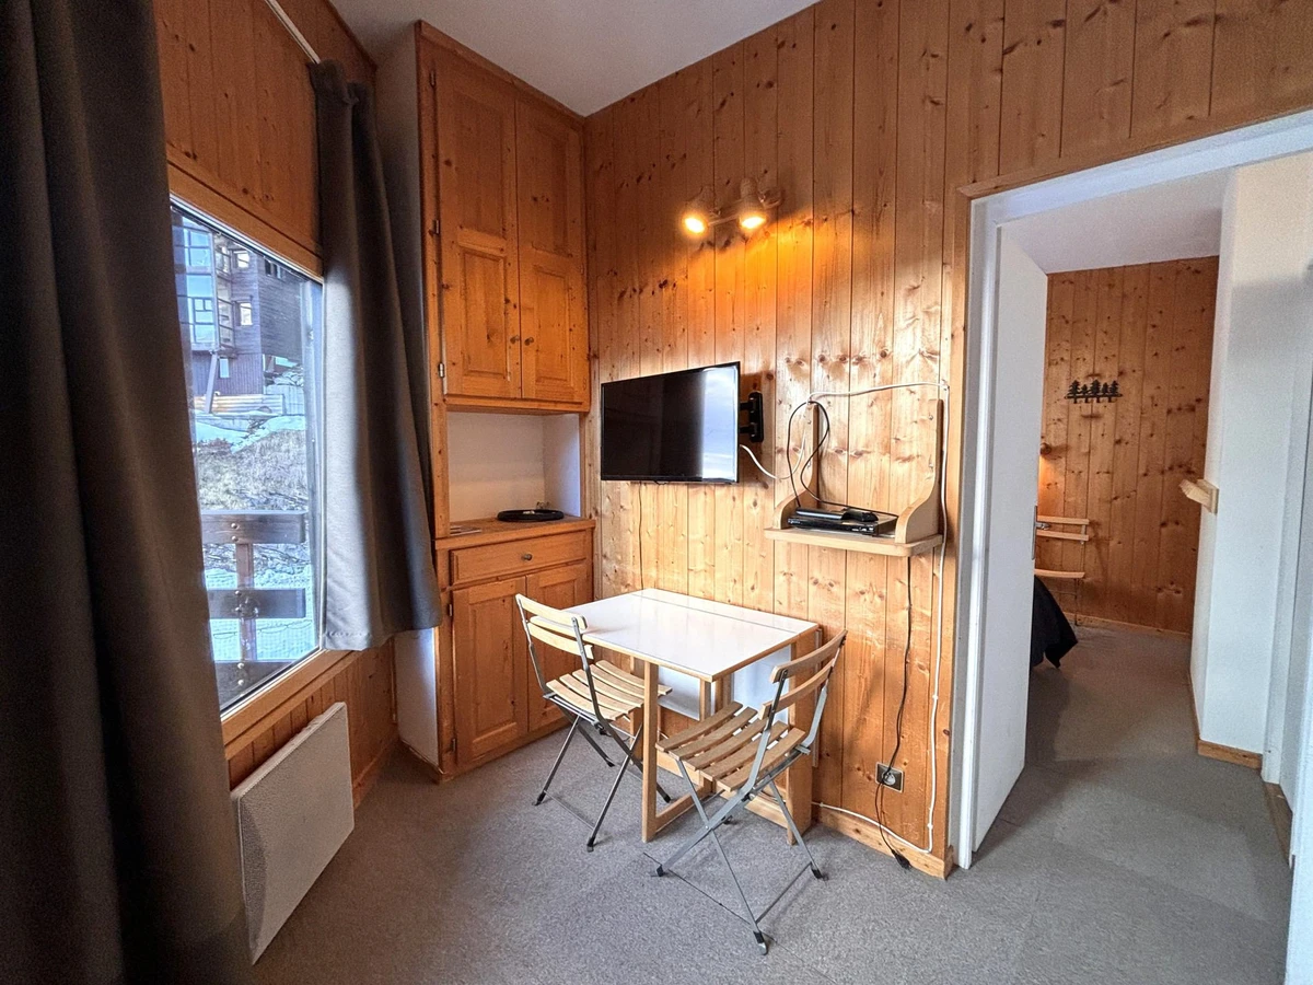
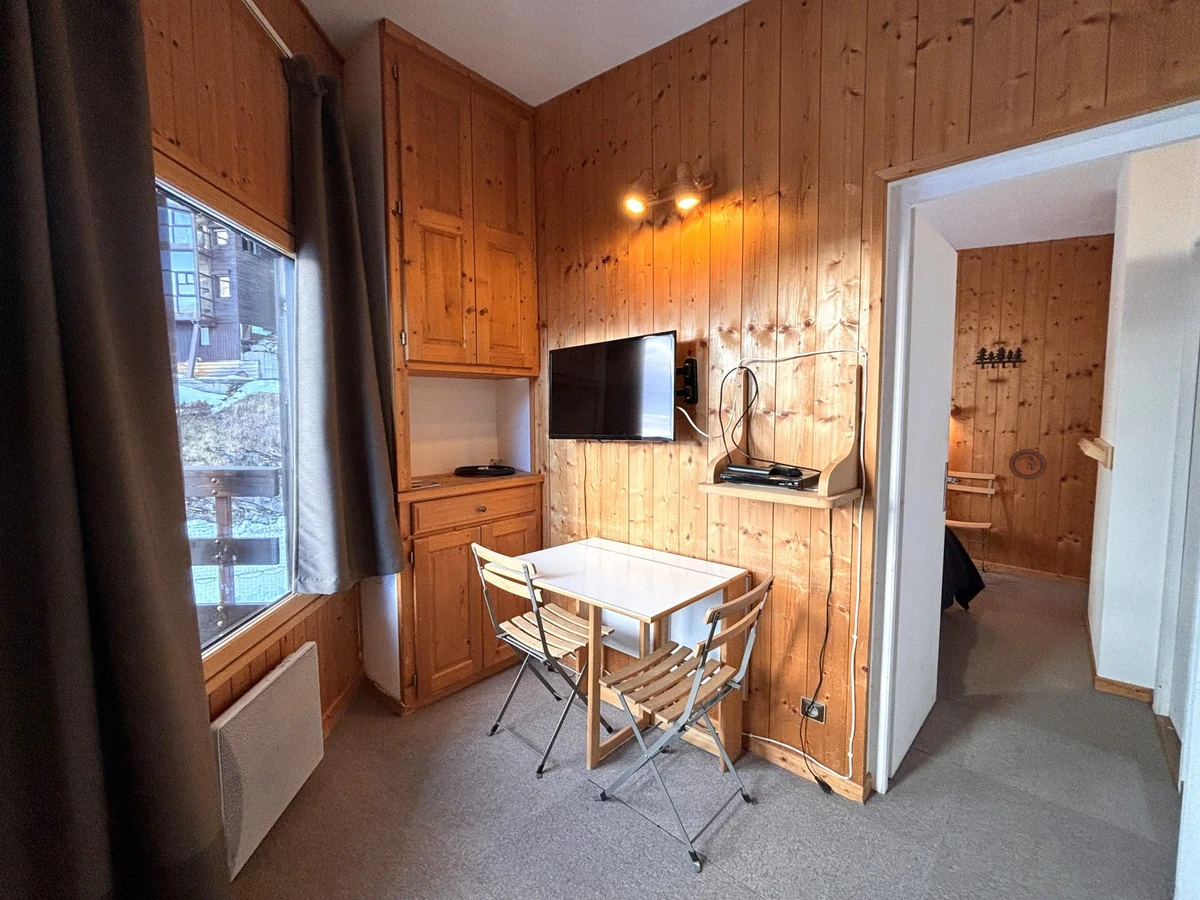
+ decorative plate (1027, 464)
